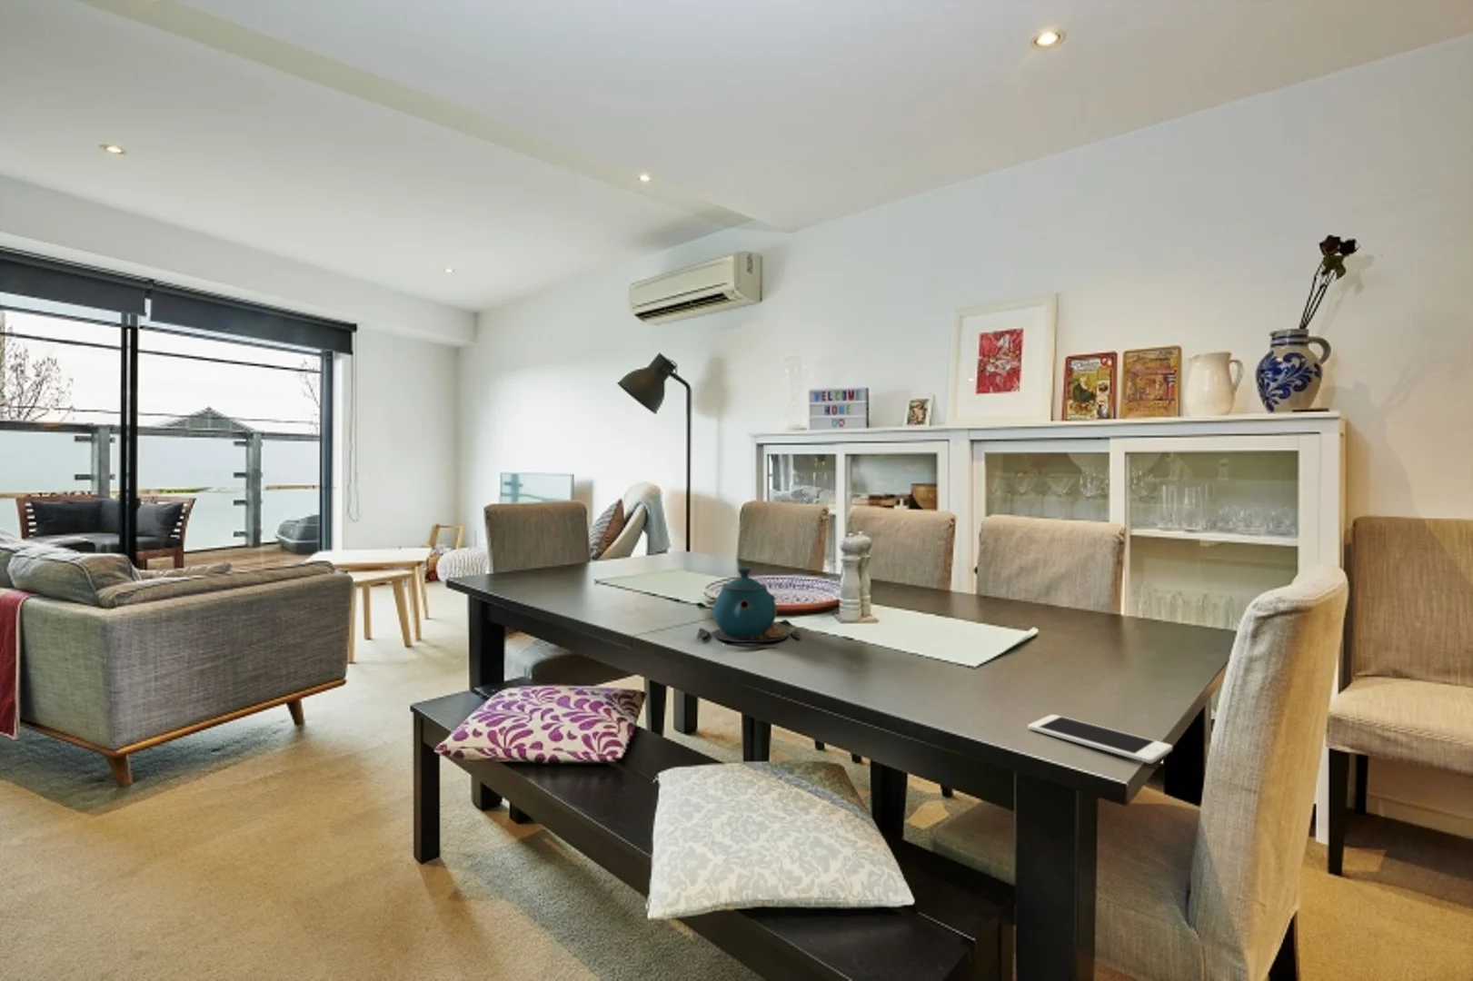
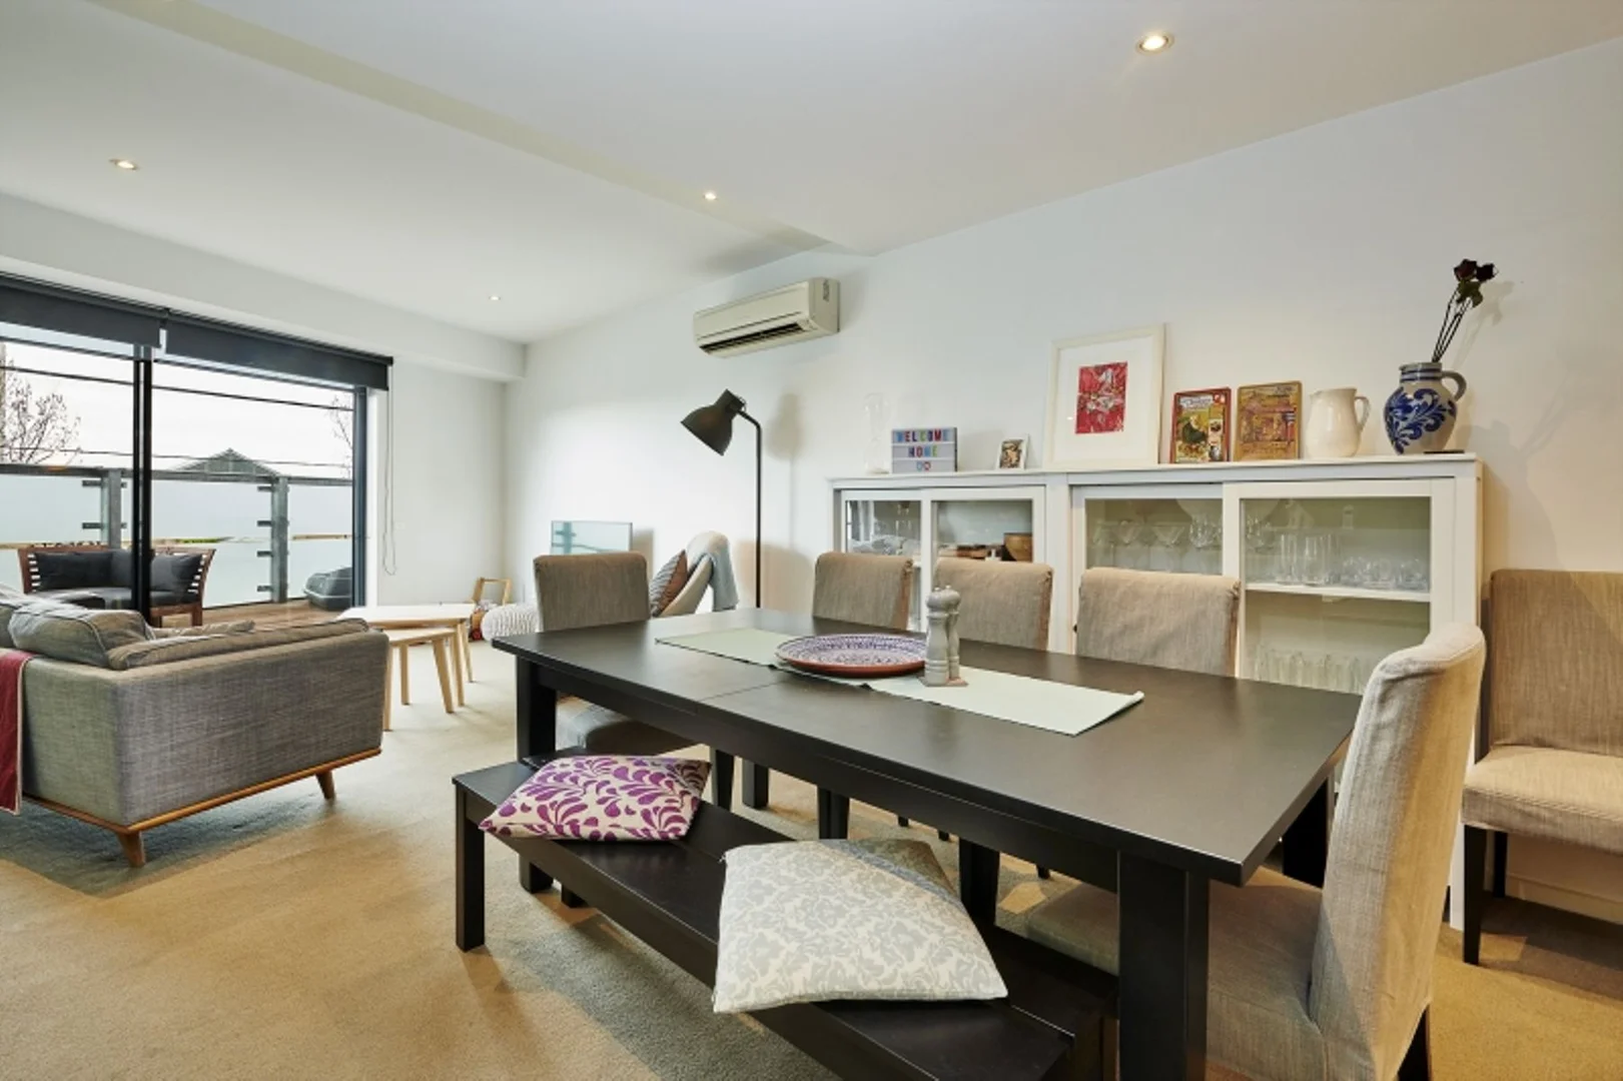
- teapot (748, 600)
- cell phone (1096, 737)
